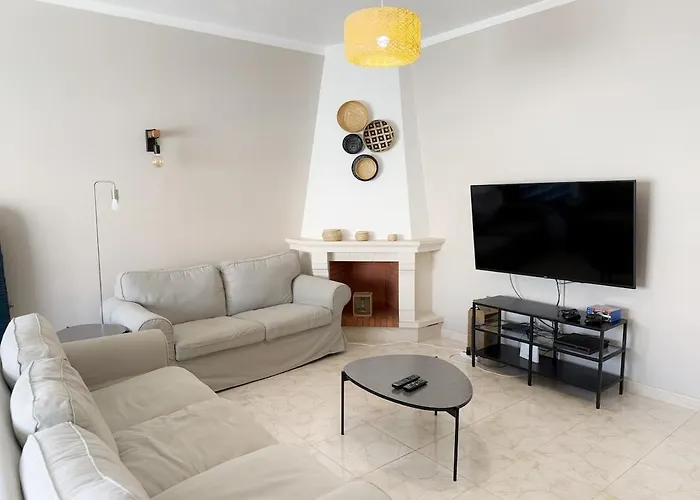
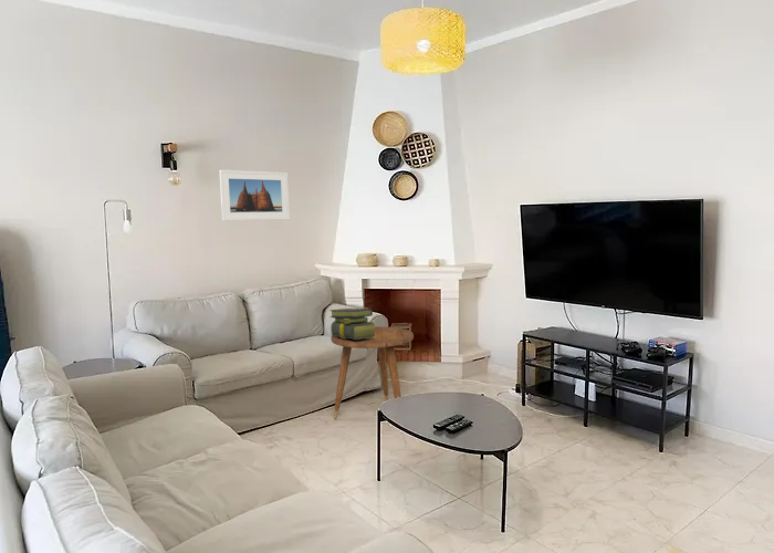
+ stack of books (351, 322)
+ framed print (255, 196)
+ side table (380, 373)
